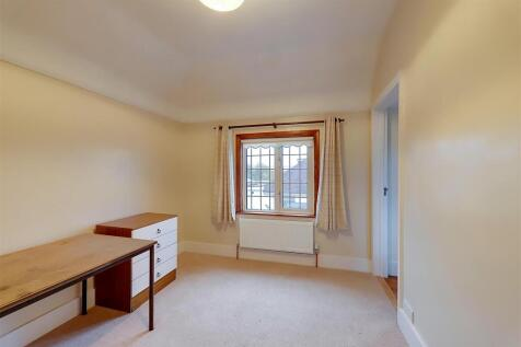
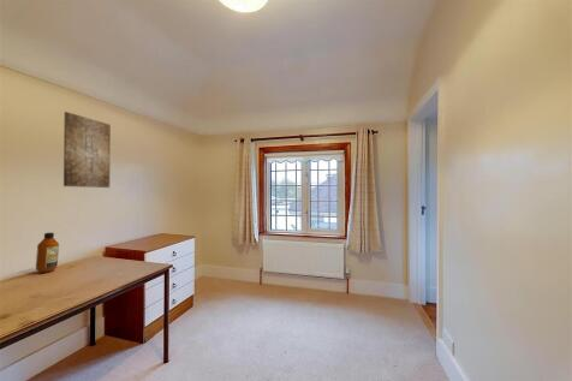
+ bottle (47, 251)
+ wall art (88, 153)
